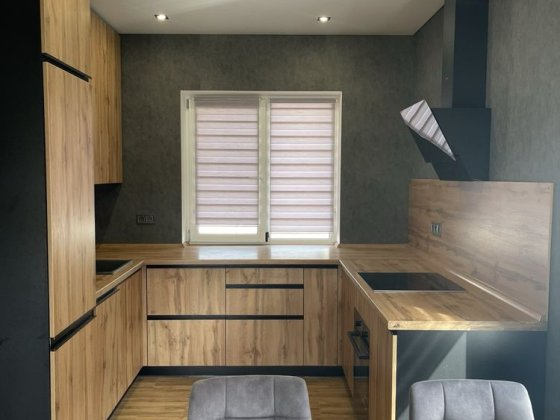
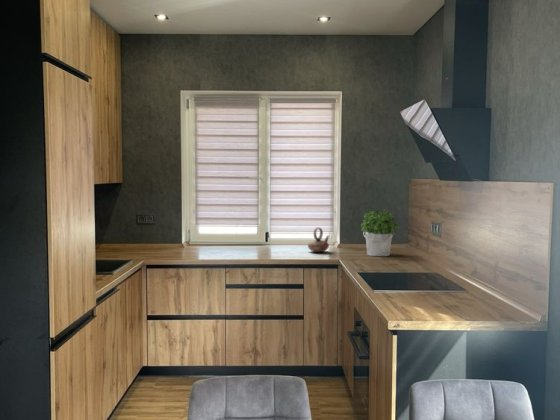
+ teapot (320, 240)
+ potted plant (380, 231)
